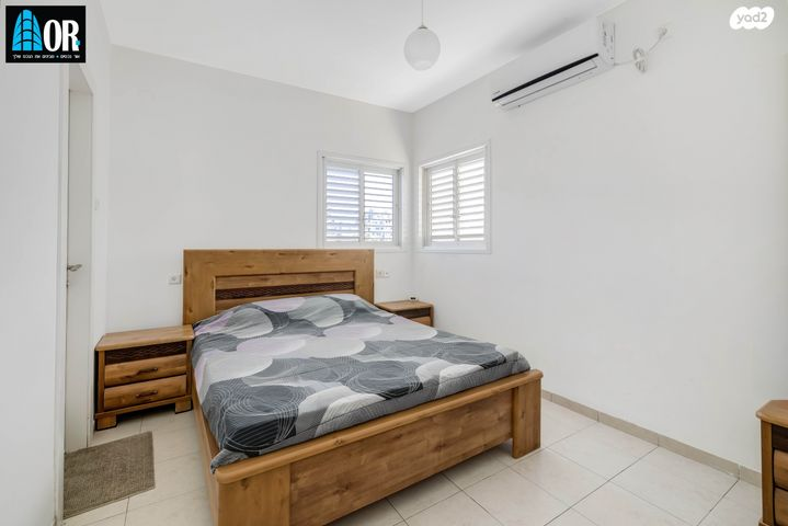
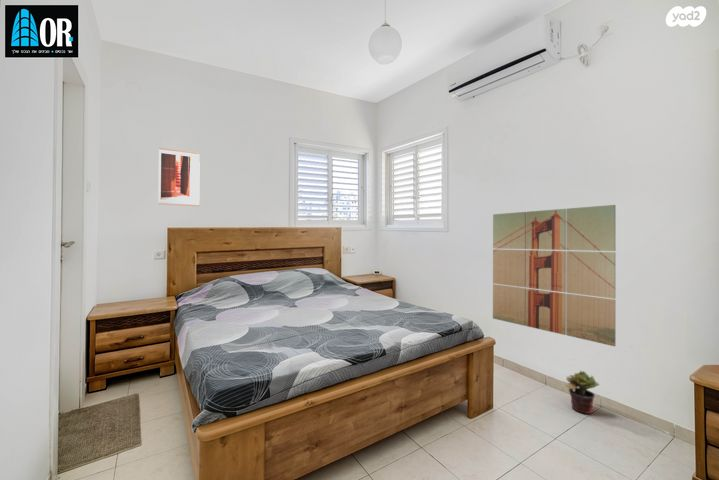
+ potted plant (582, 389)
+ wall art (179, 177)
+ wall art (544, 270)
